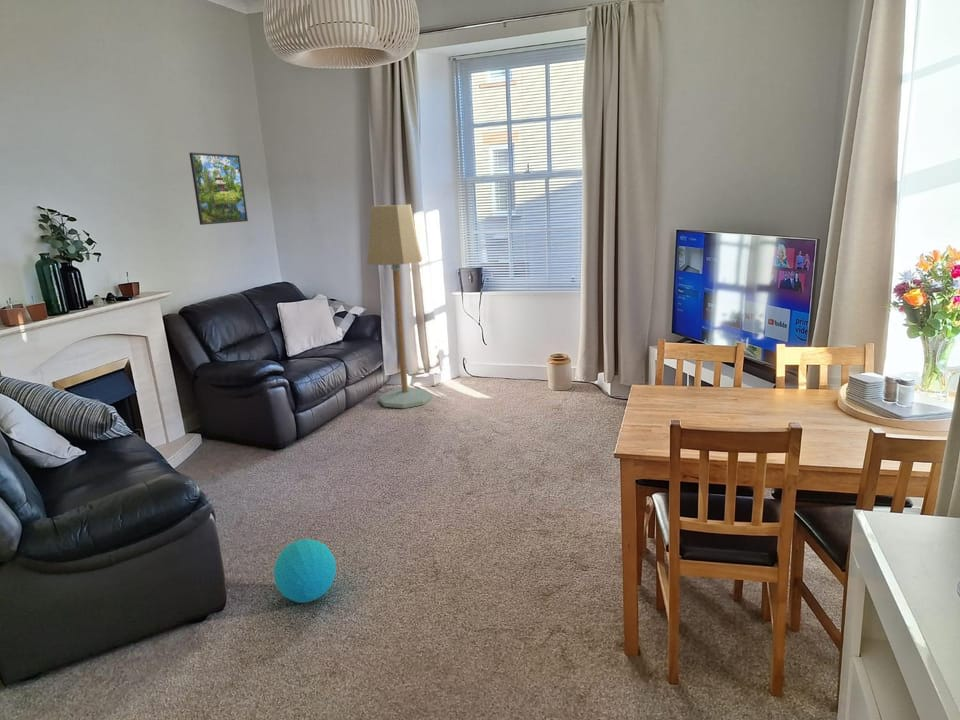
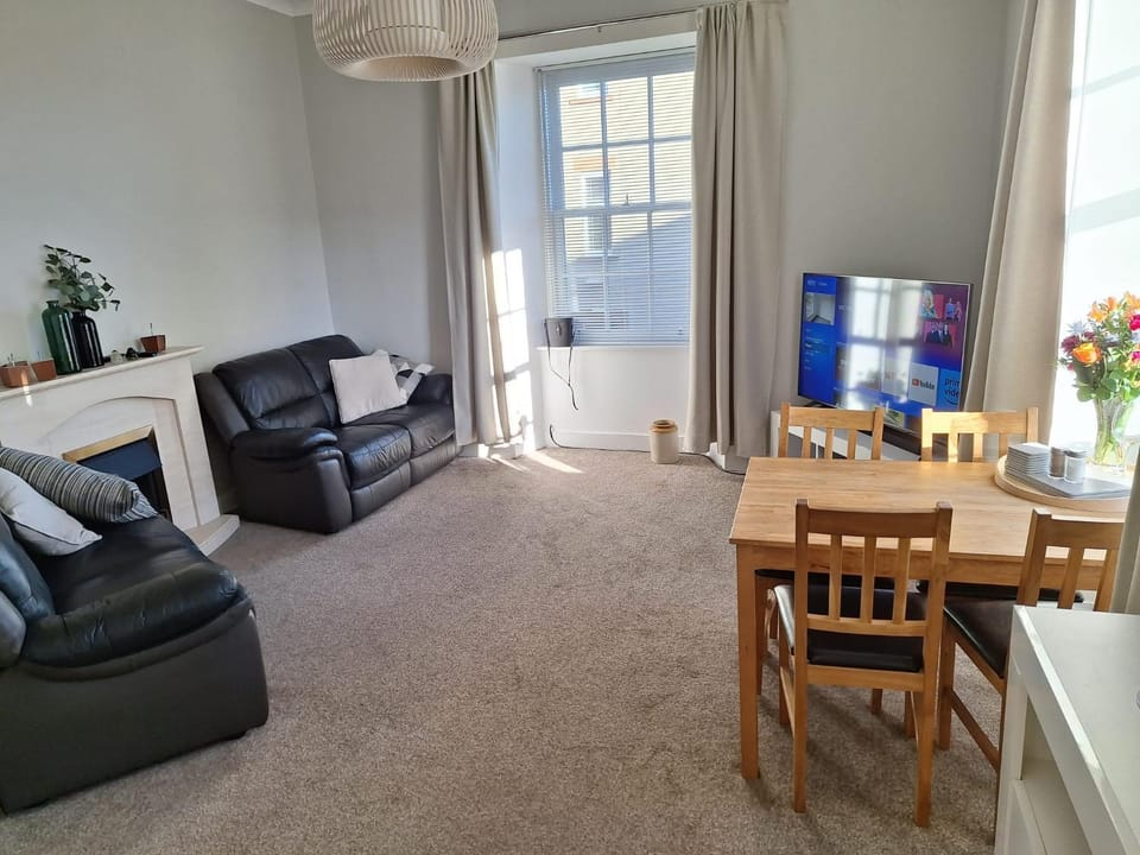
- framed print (220, 188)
- floor lamp (398, 306)
- ball (305, 570)
